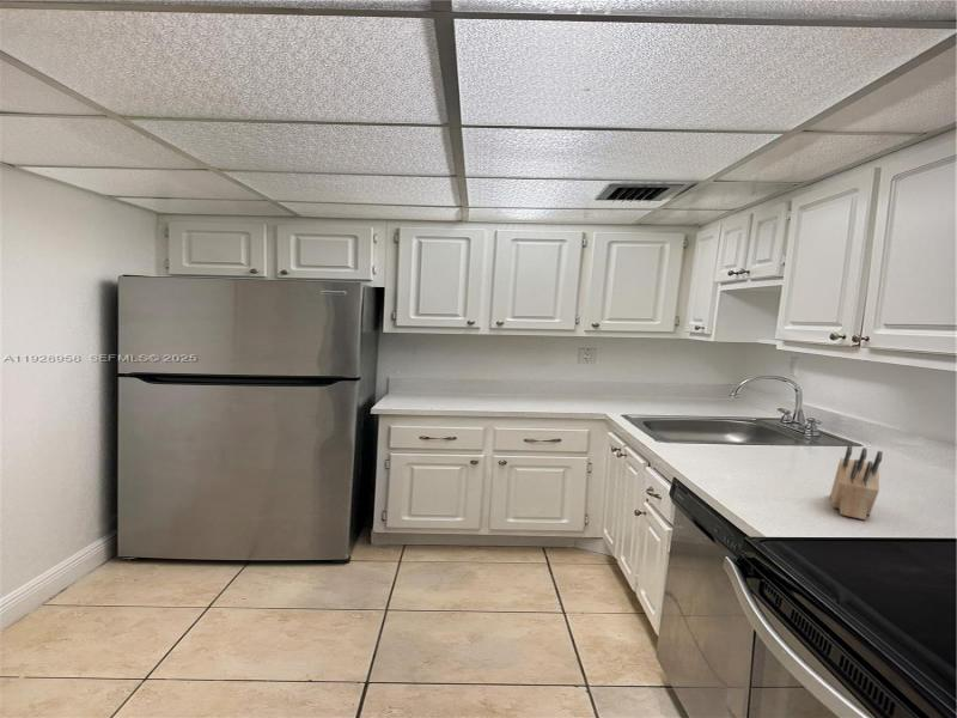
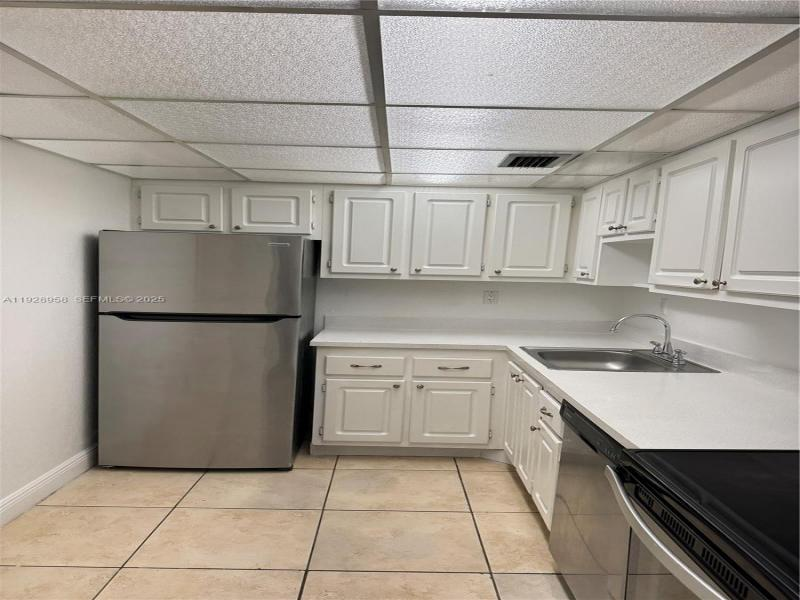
- knife block (855, 476)
